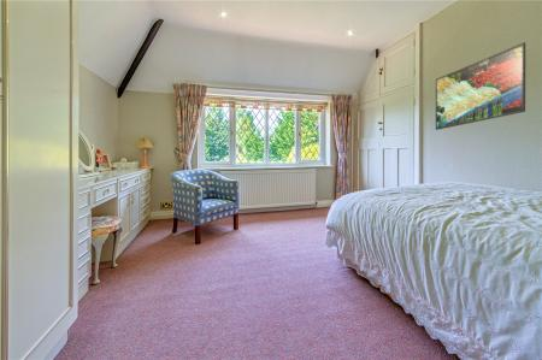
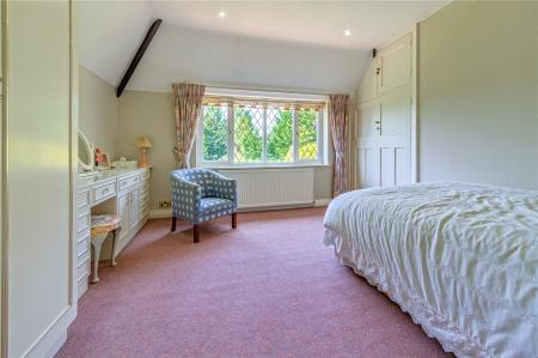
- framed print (473, 93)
